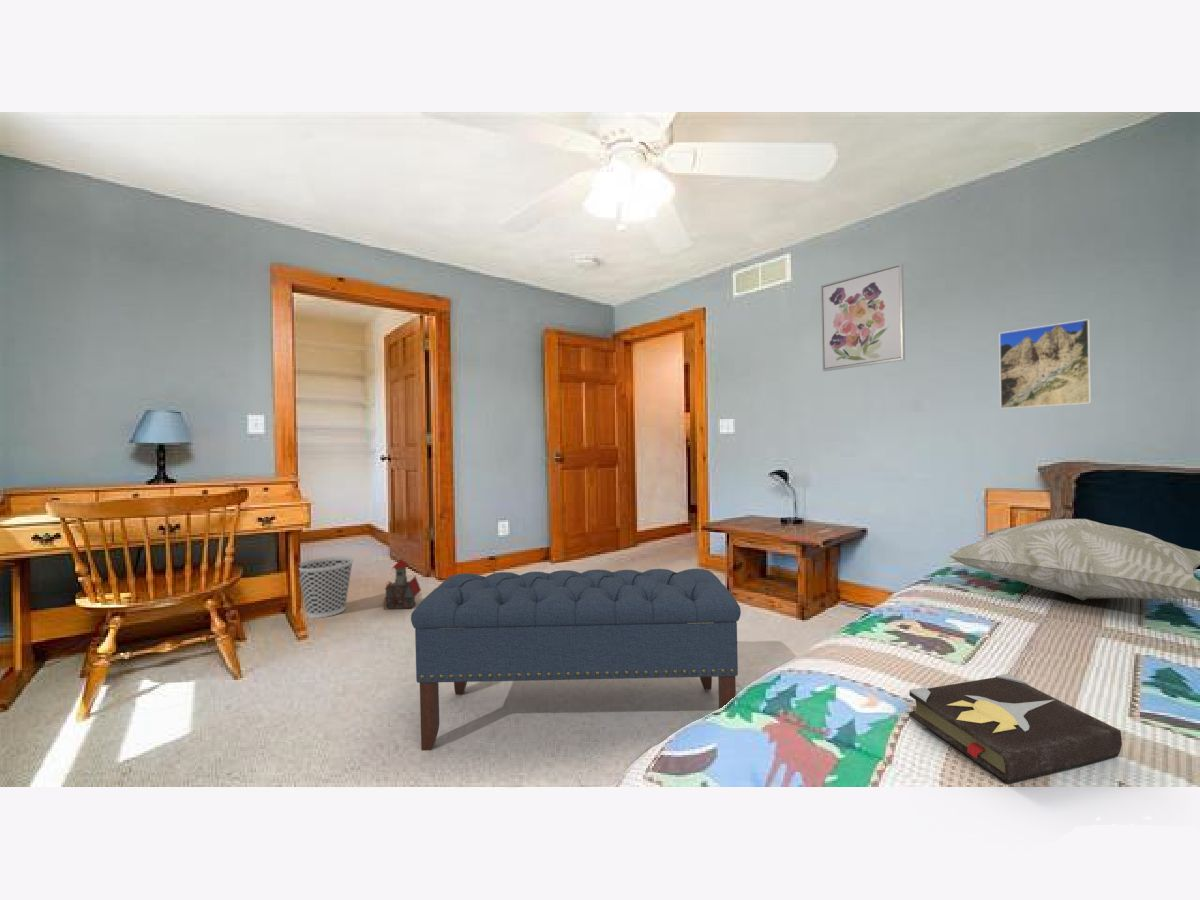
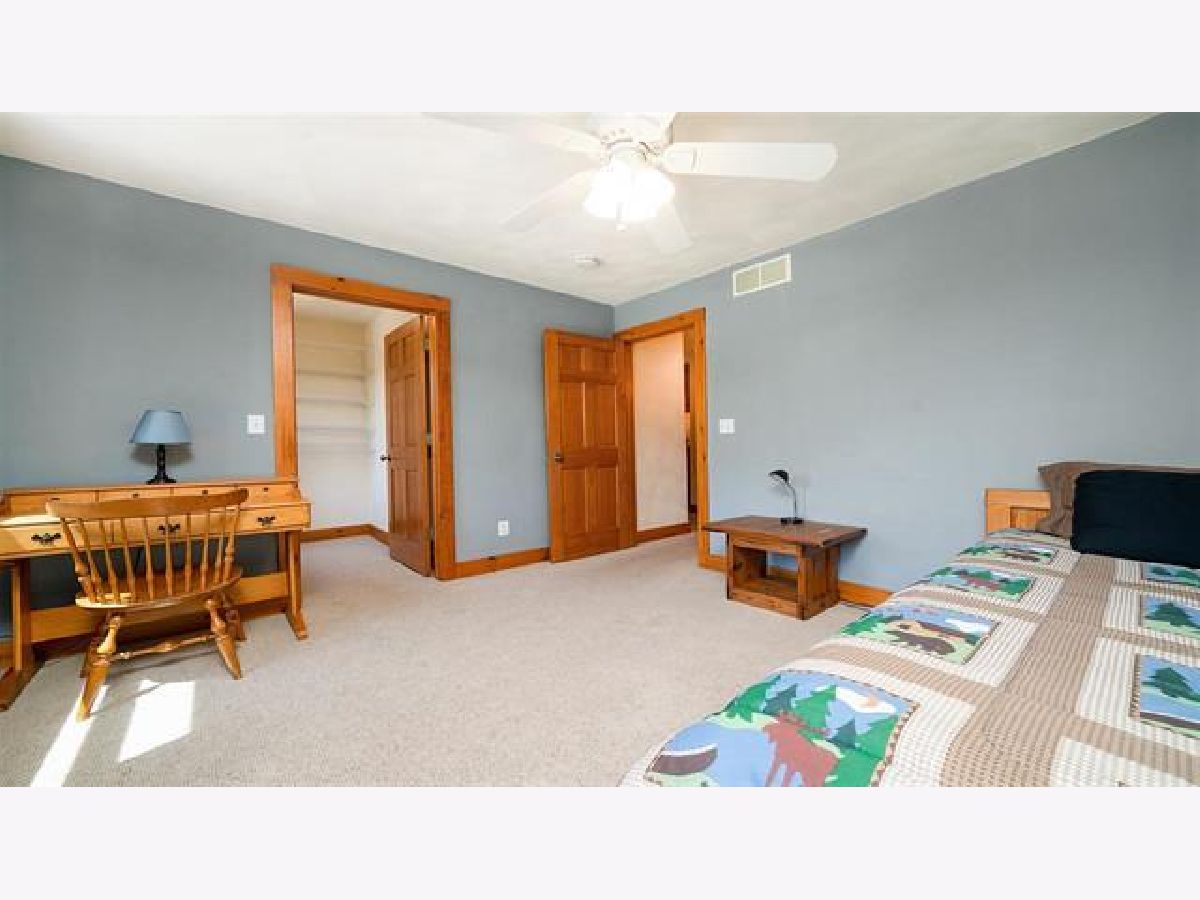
- toy house (399, 581)
- wall art (860, 320)
- wastebasket (325, 587)
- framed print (1042, 366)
- bench (579, 647)
- decorative pillow (1075, 557)
- hardback book (1007, 720)
